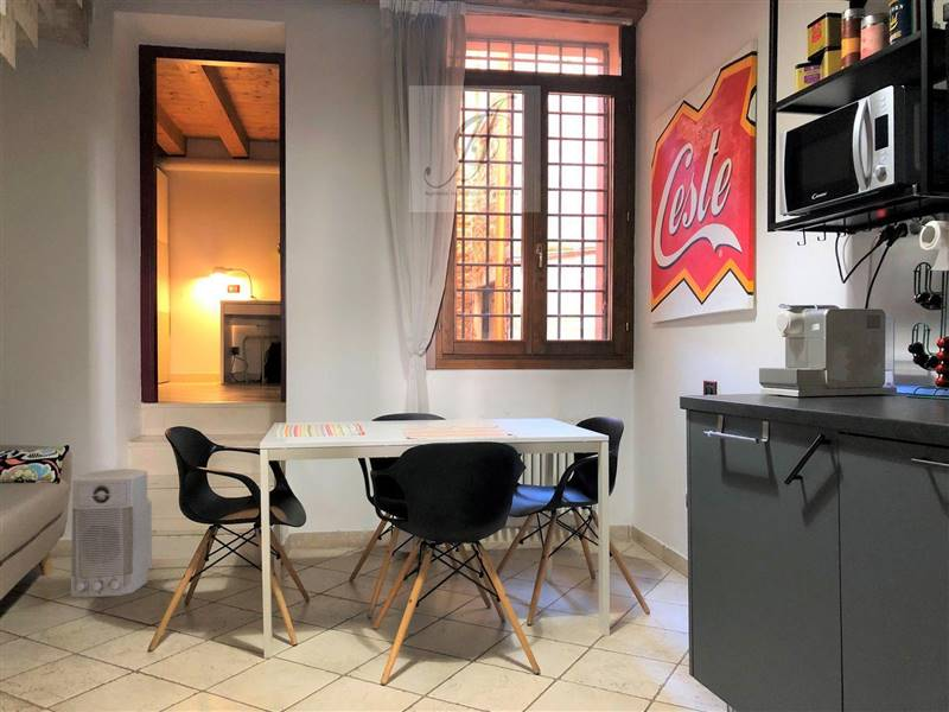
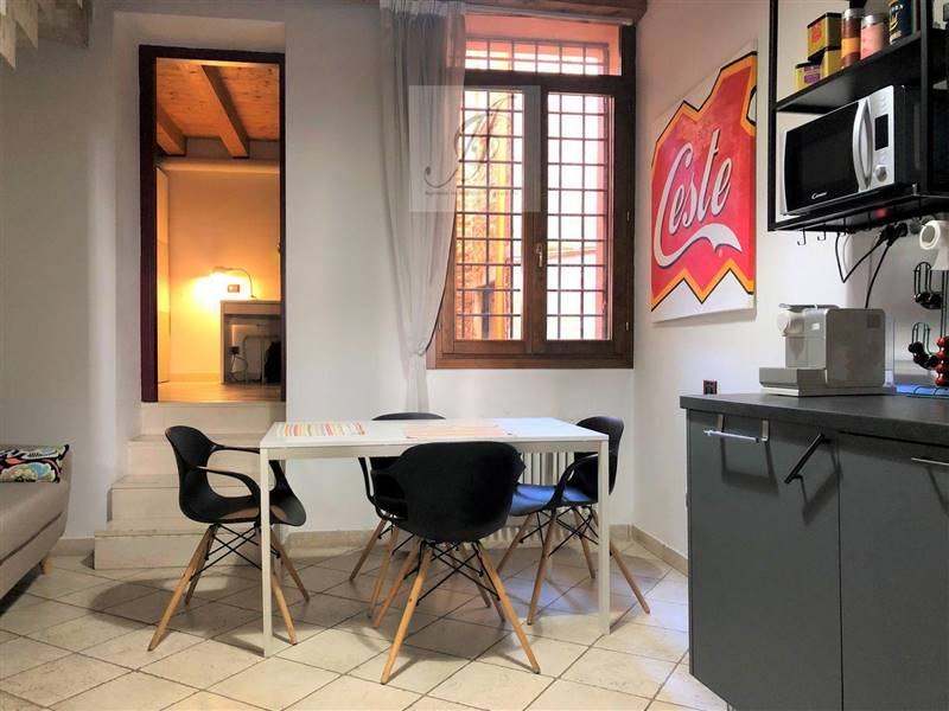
- air purifier (113, 529)
